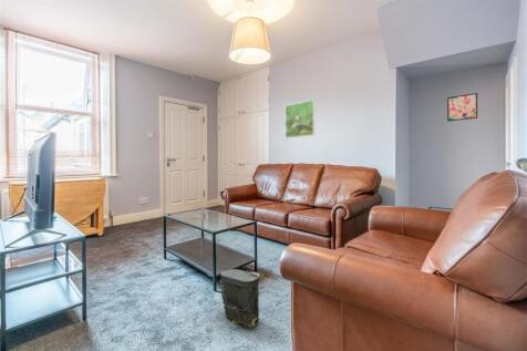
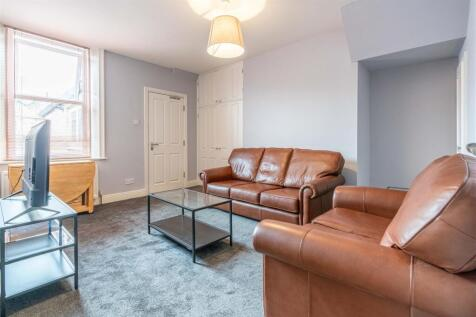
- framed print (299, 120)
- bag (239, 297)
- wall art (462, 107)
